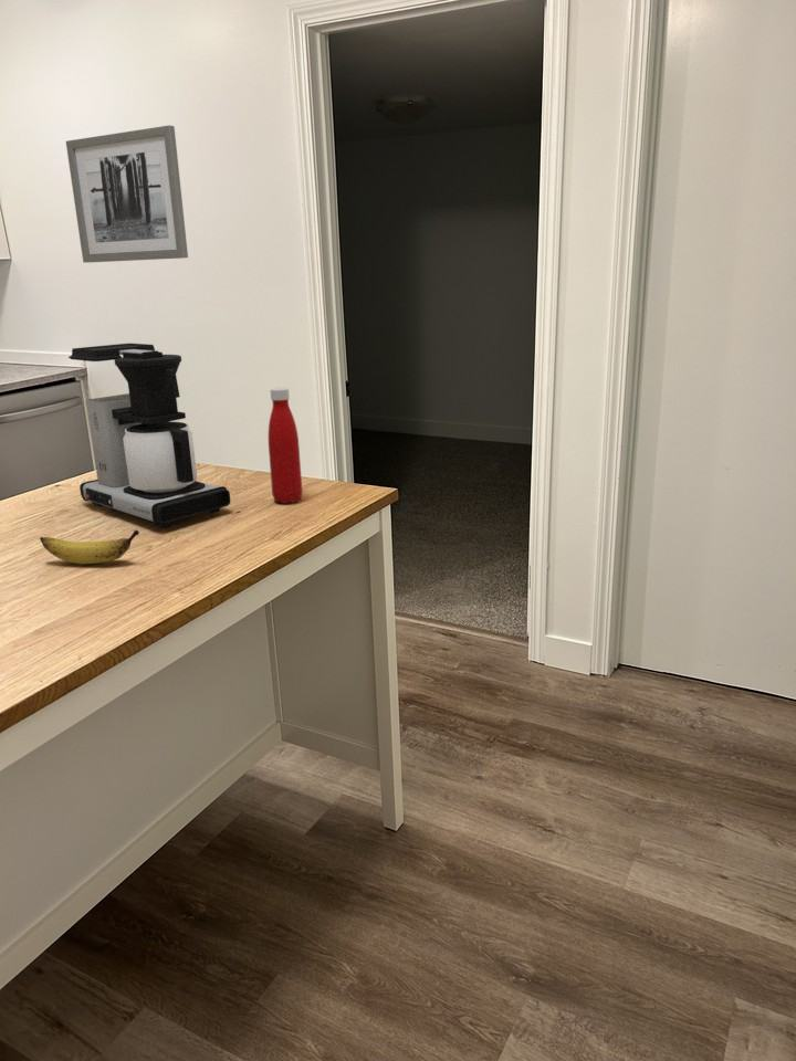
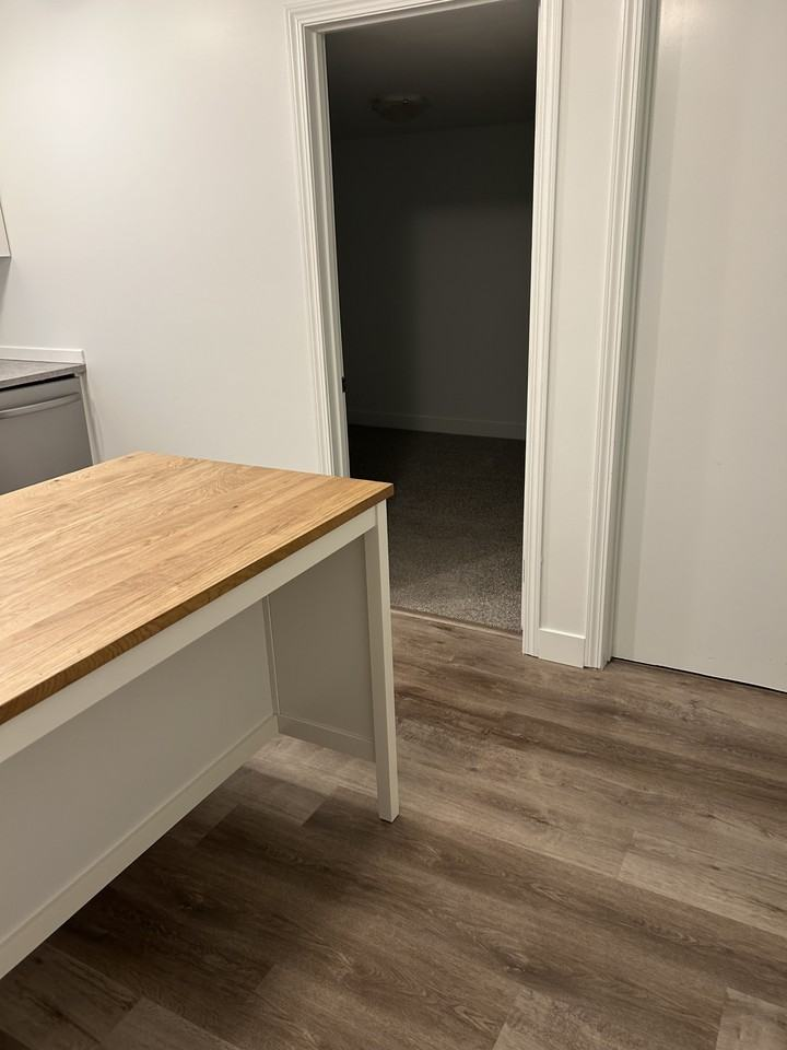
- banana (90, 546)
- bottle (283, 444)
- coffee maker (145, 430)
- wall art (125, 198)
